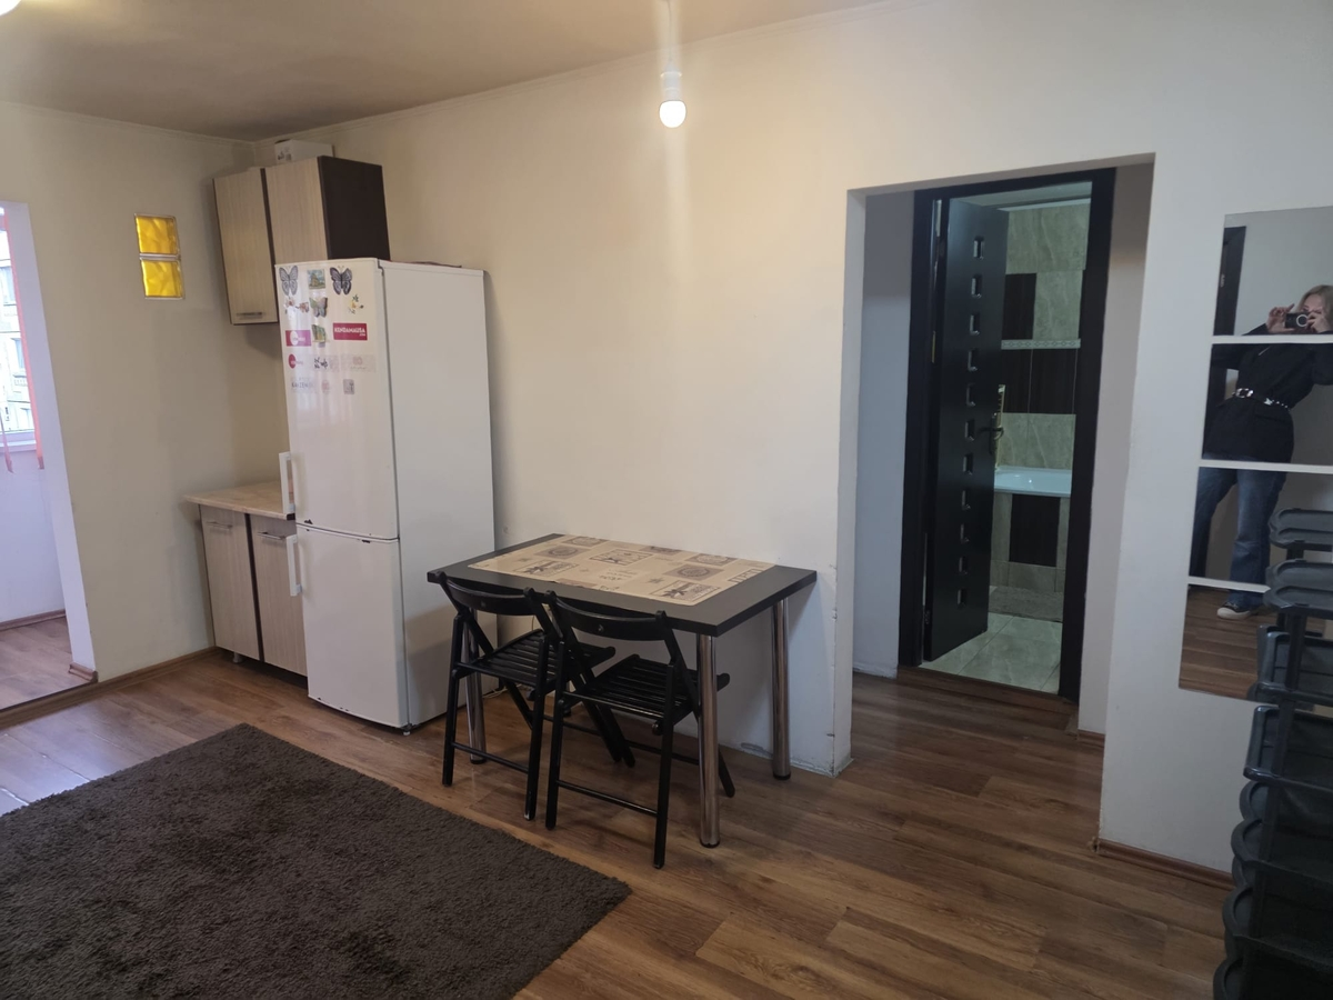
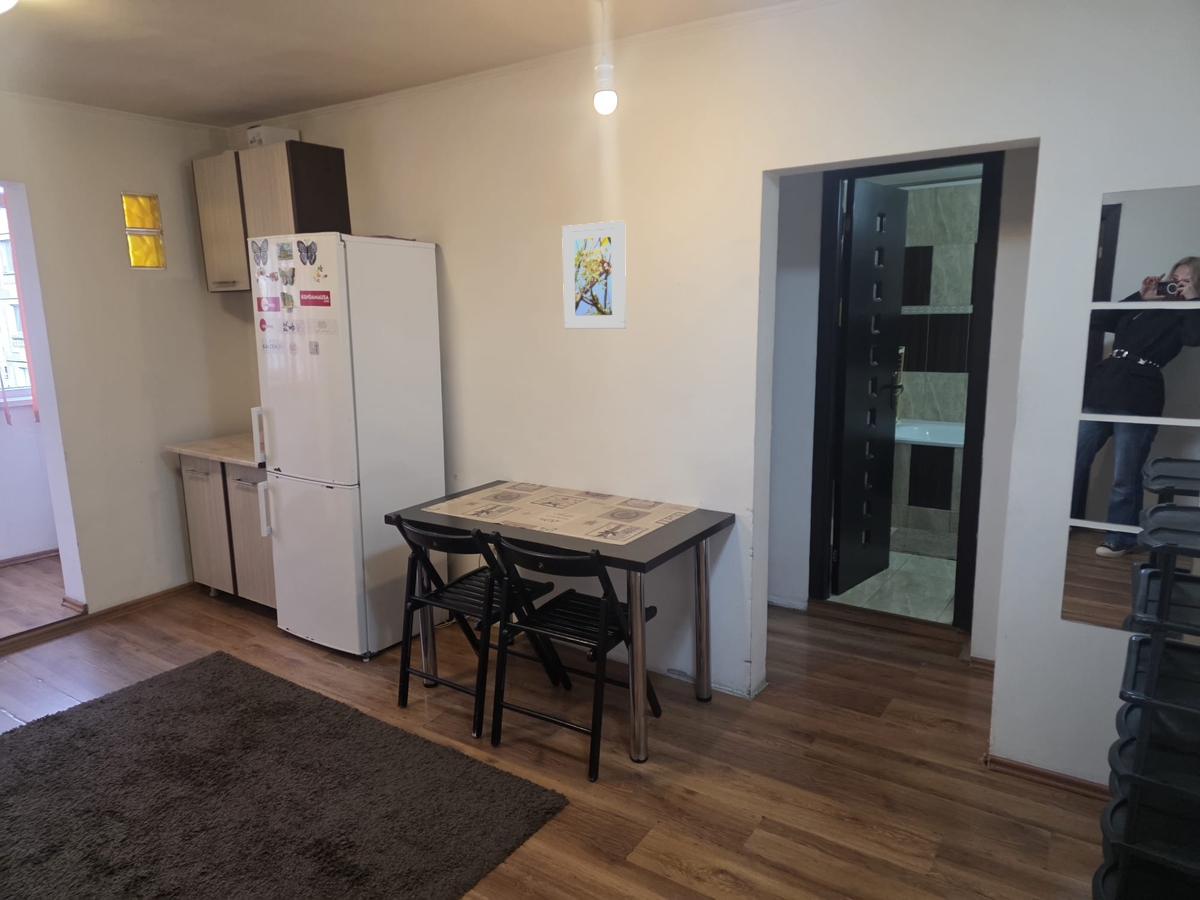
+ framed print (593, 276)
